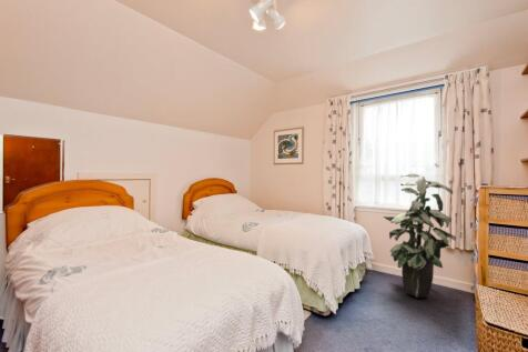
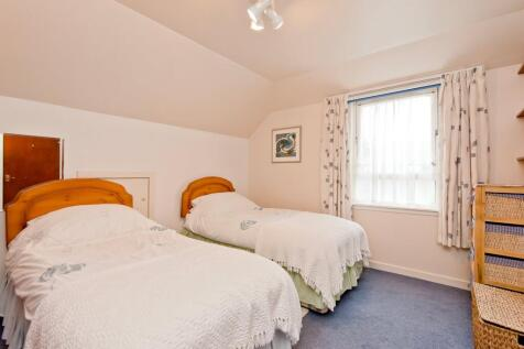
- indoor plant (415, 233)
